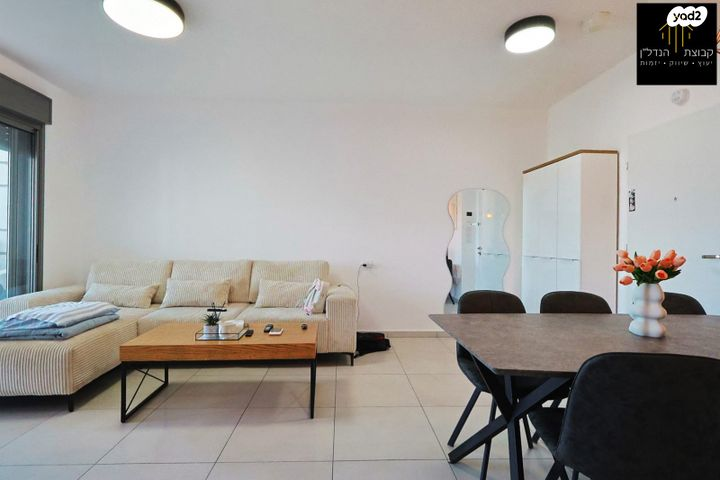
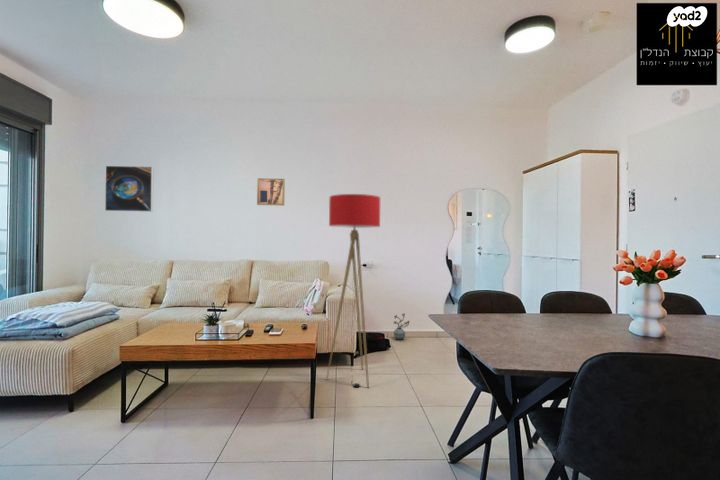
+ floor lamp (355, 287)
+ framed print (129, 188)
+ potted plant (401, 326)
+ wall art (270, 191)
